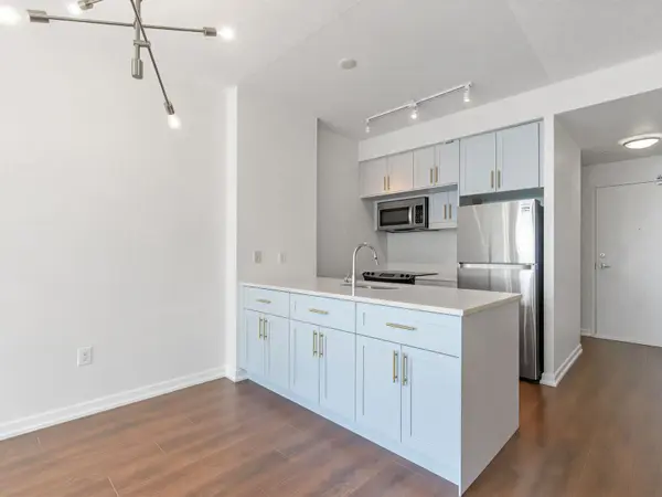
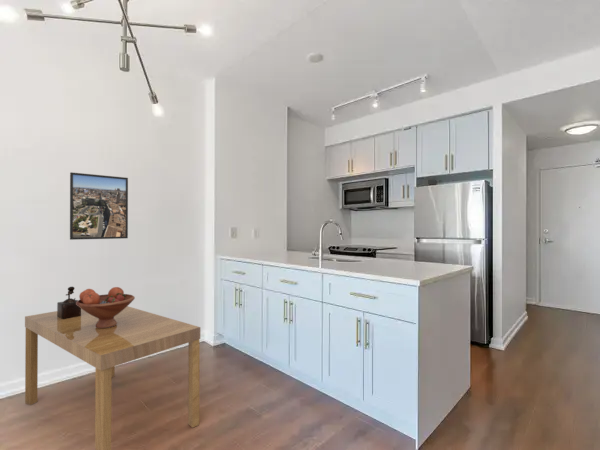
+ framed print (100, 207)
+ fruit bowl (106, 306)
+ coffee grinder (68, 301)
+ dining table (107, 367)
